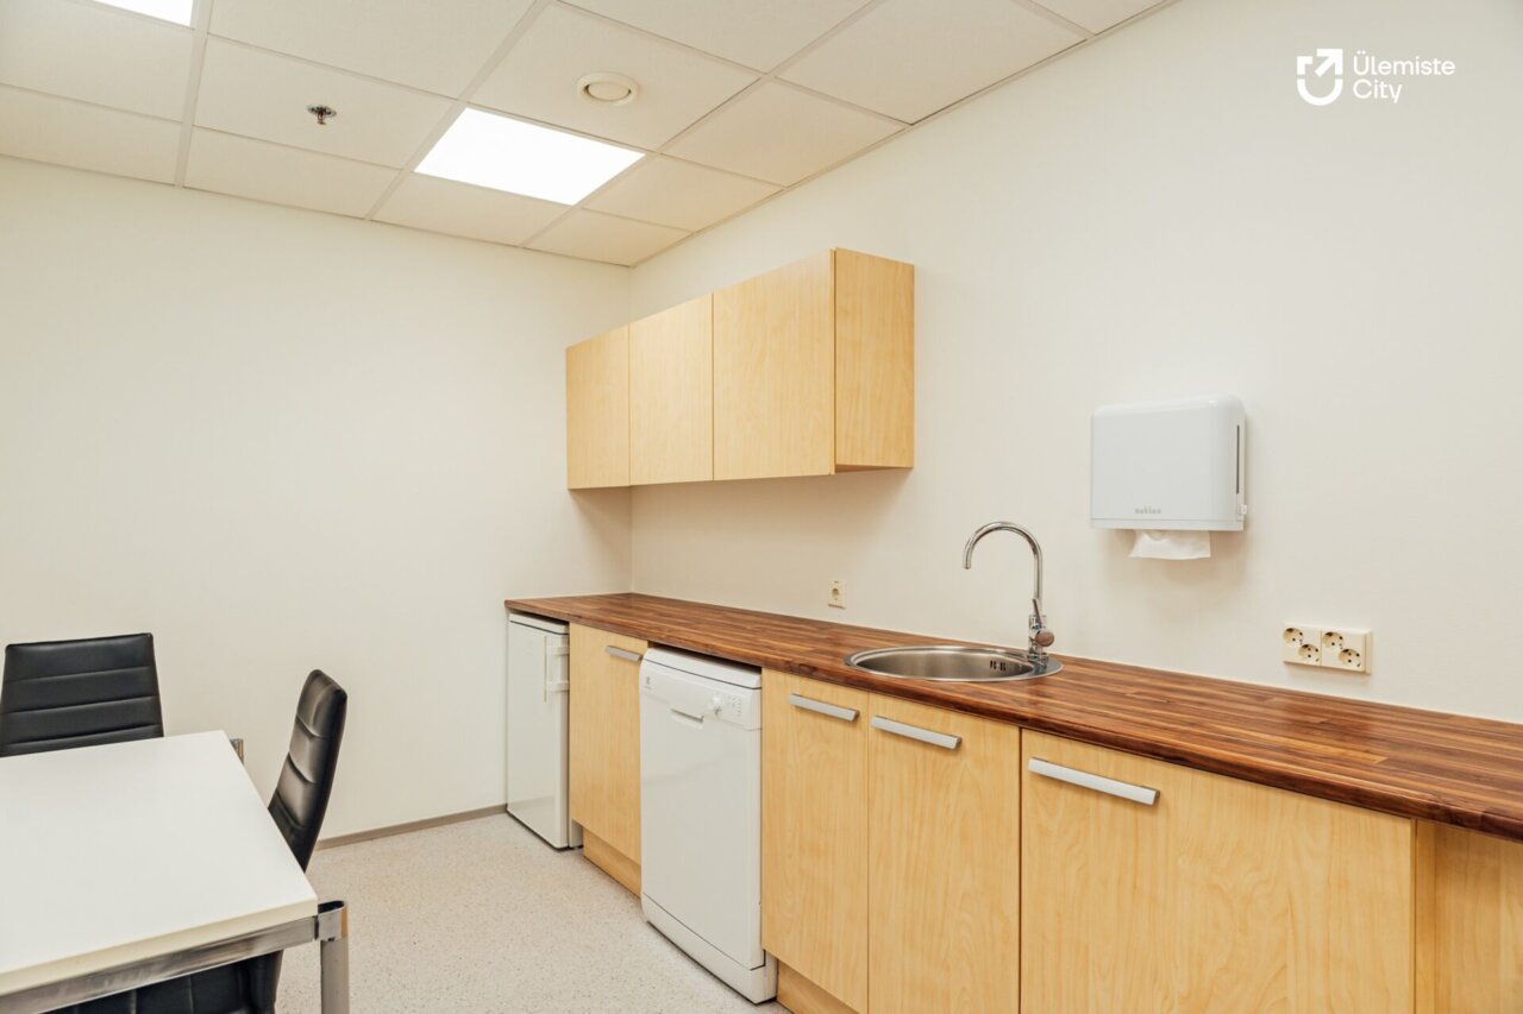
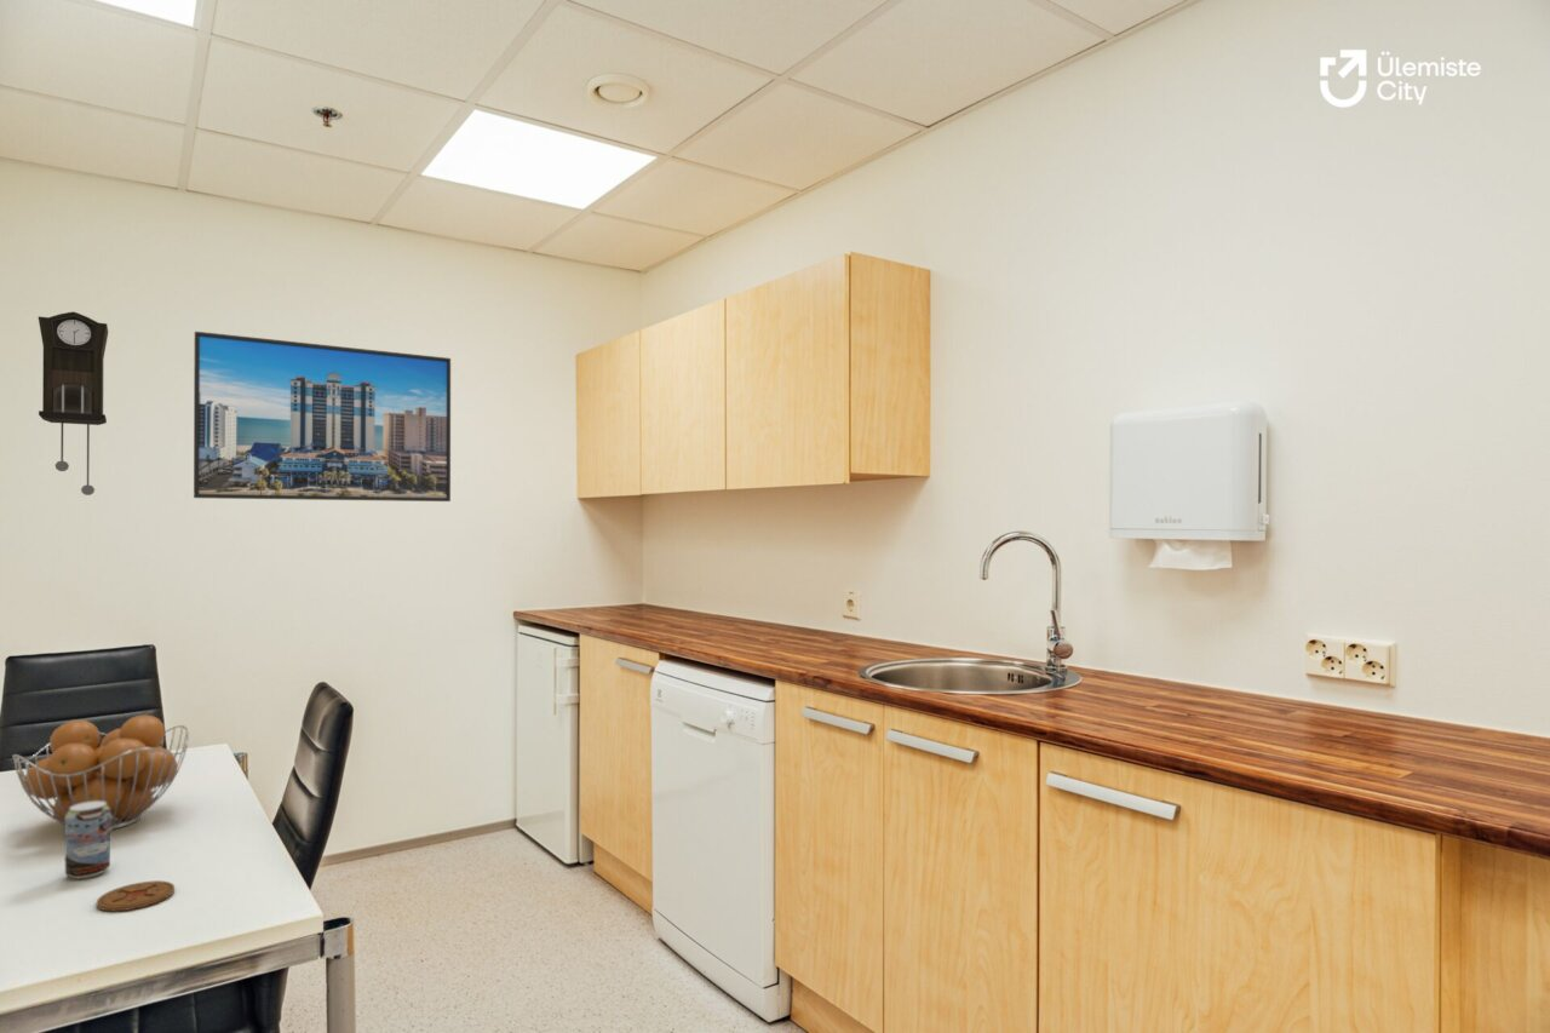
+ fruit basket (104, 770)
+ pendulum clock (74, 404)
+ beverage can (87, 839)
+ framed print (332, 423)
+ coaster (136, 895)
